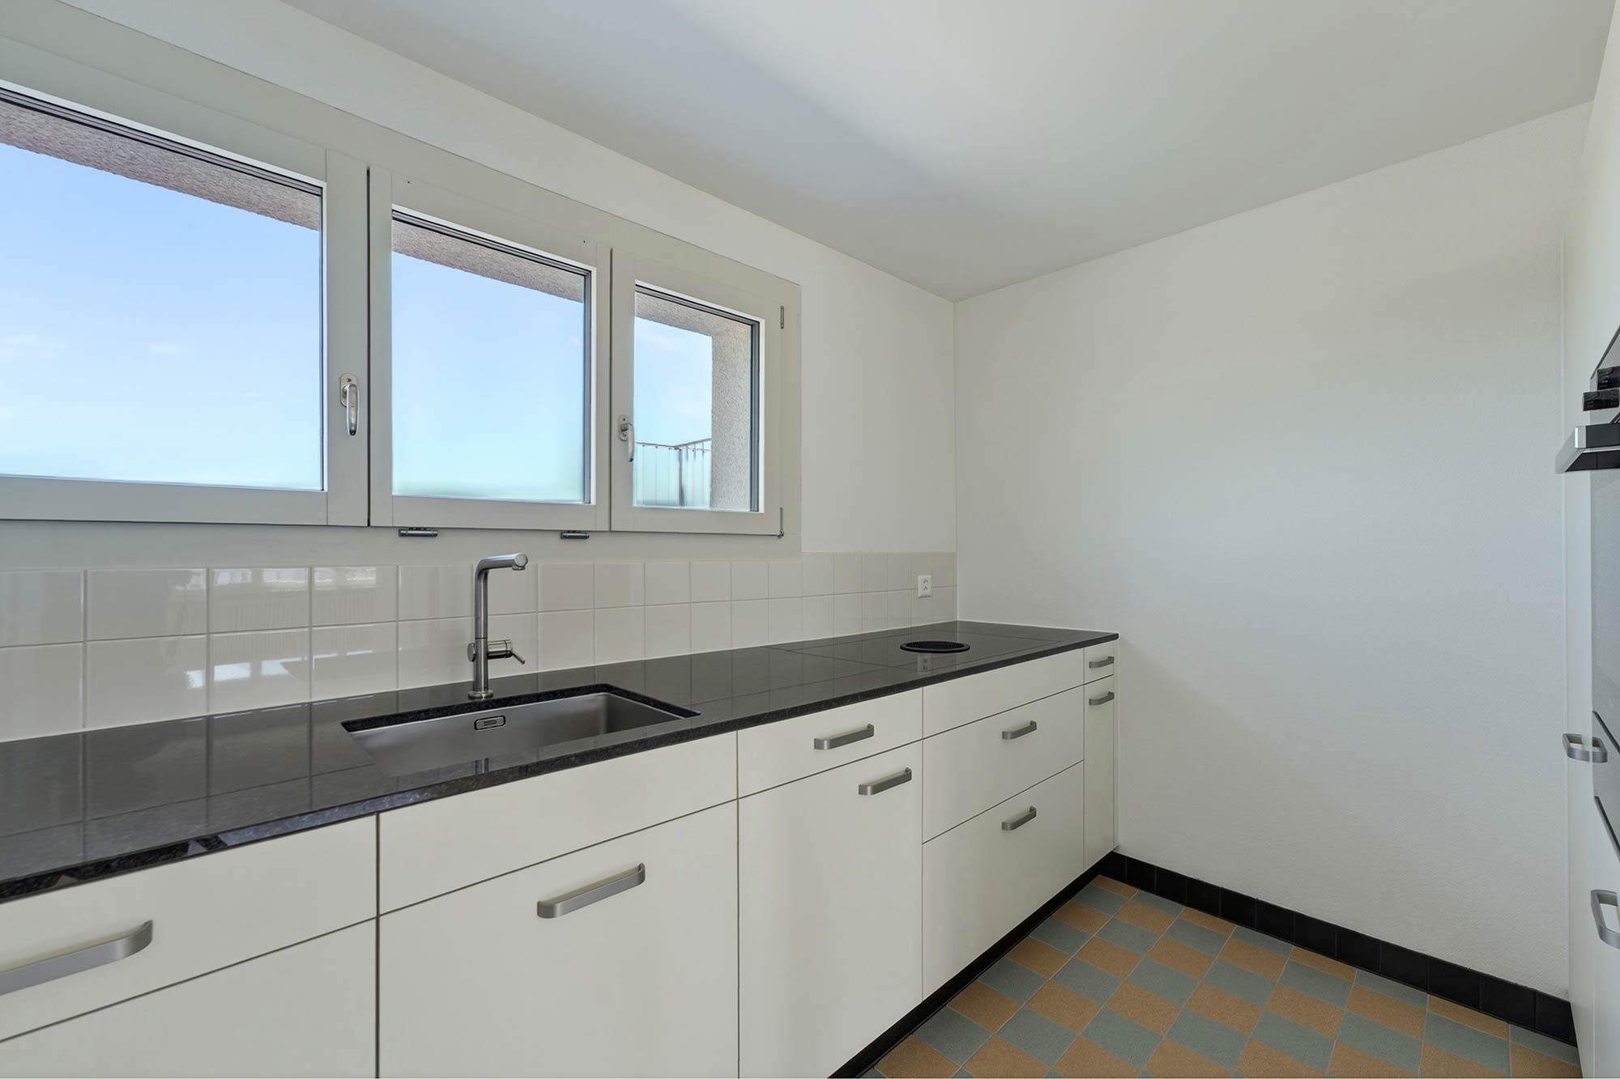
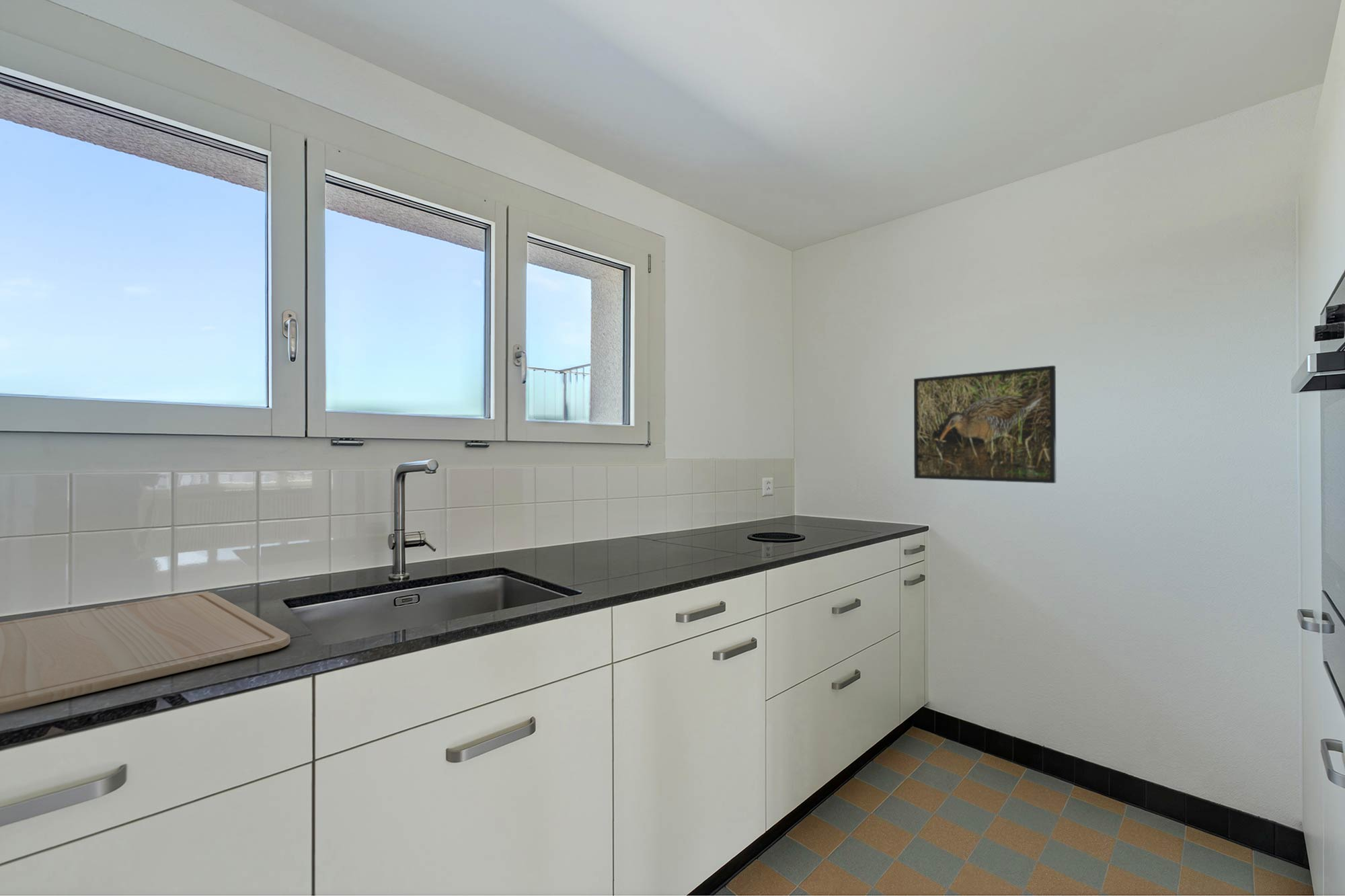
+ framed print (979, 426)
+ chopping board (122, 637)
